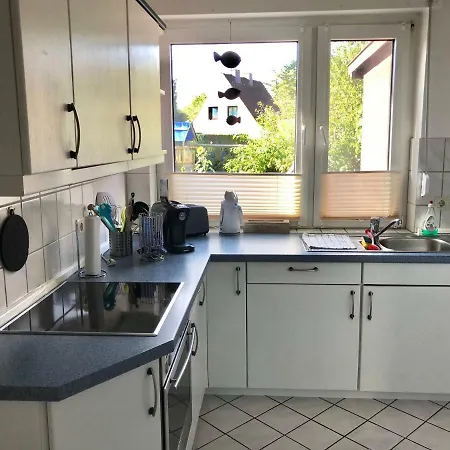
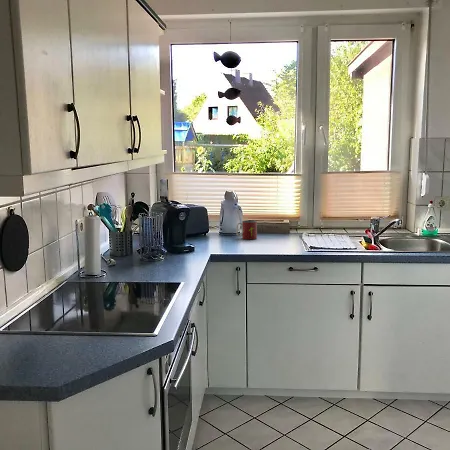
+ mug (246, 229)
